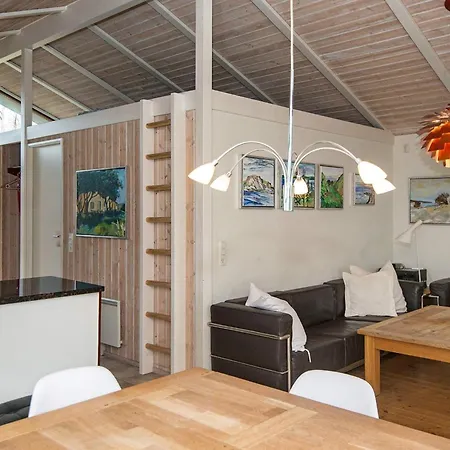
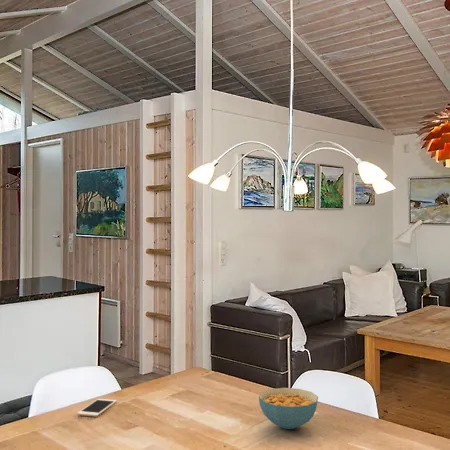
+ cereal bowl (288, 411)
+ cell phone (97, 407)
